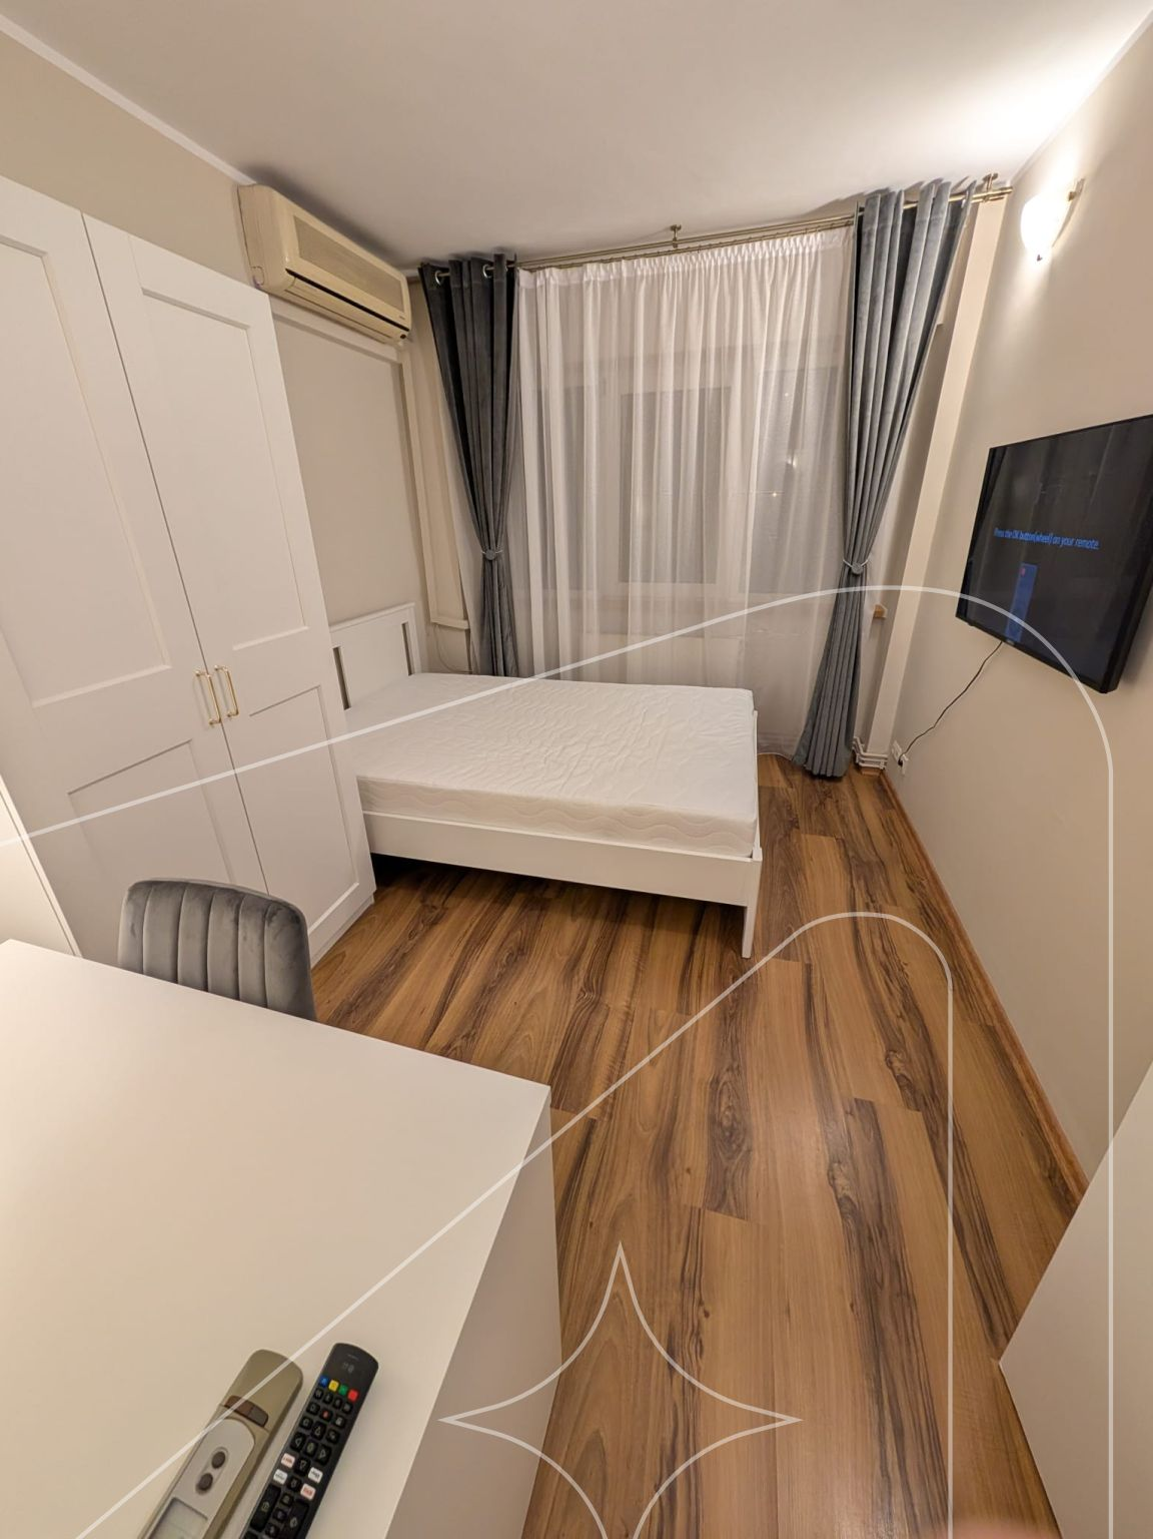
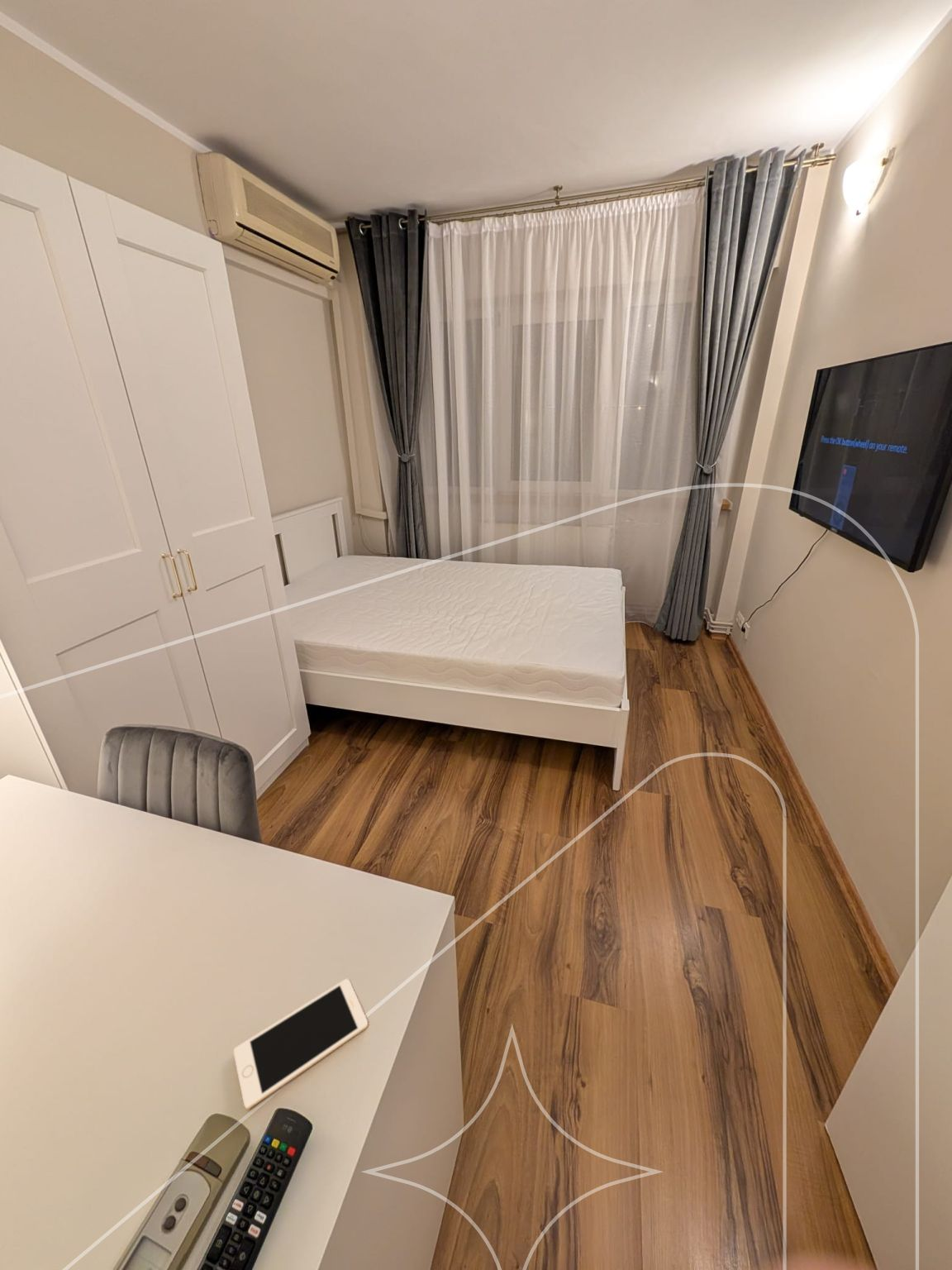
+ cell phone (302, 1037)
